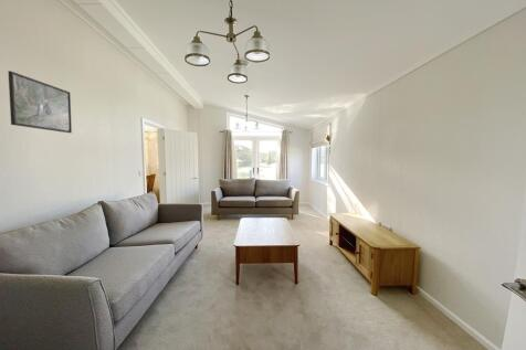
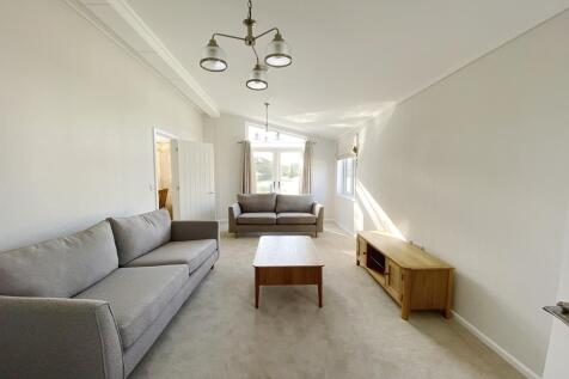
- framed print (44, 106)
